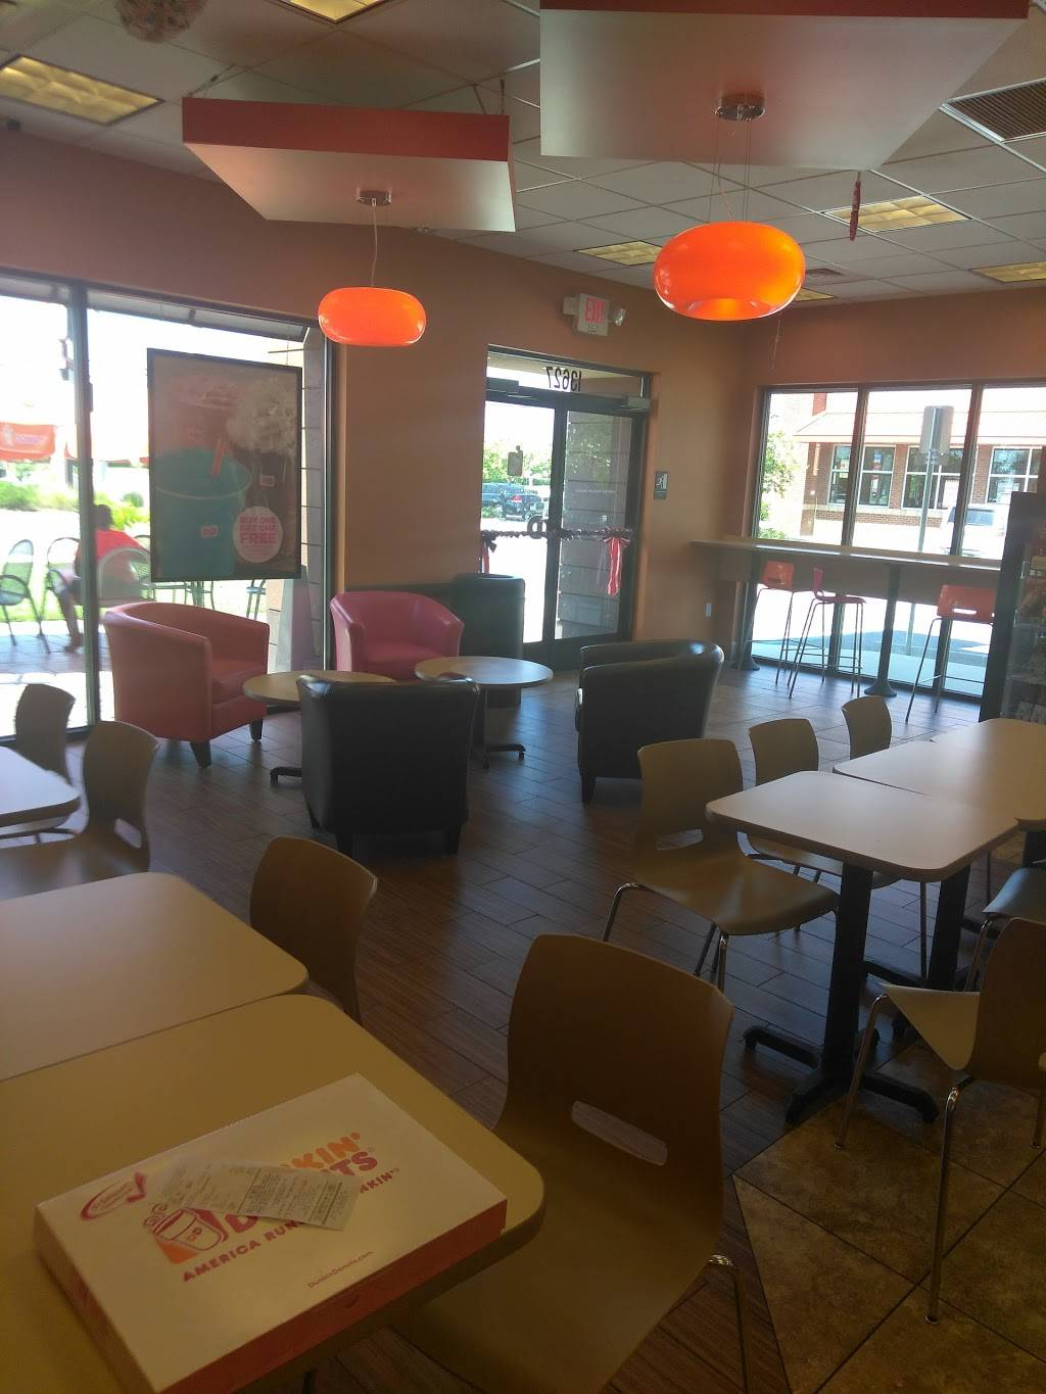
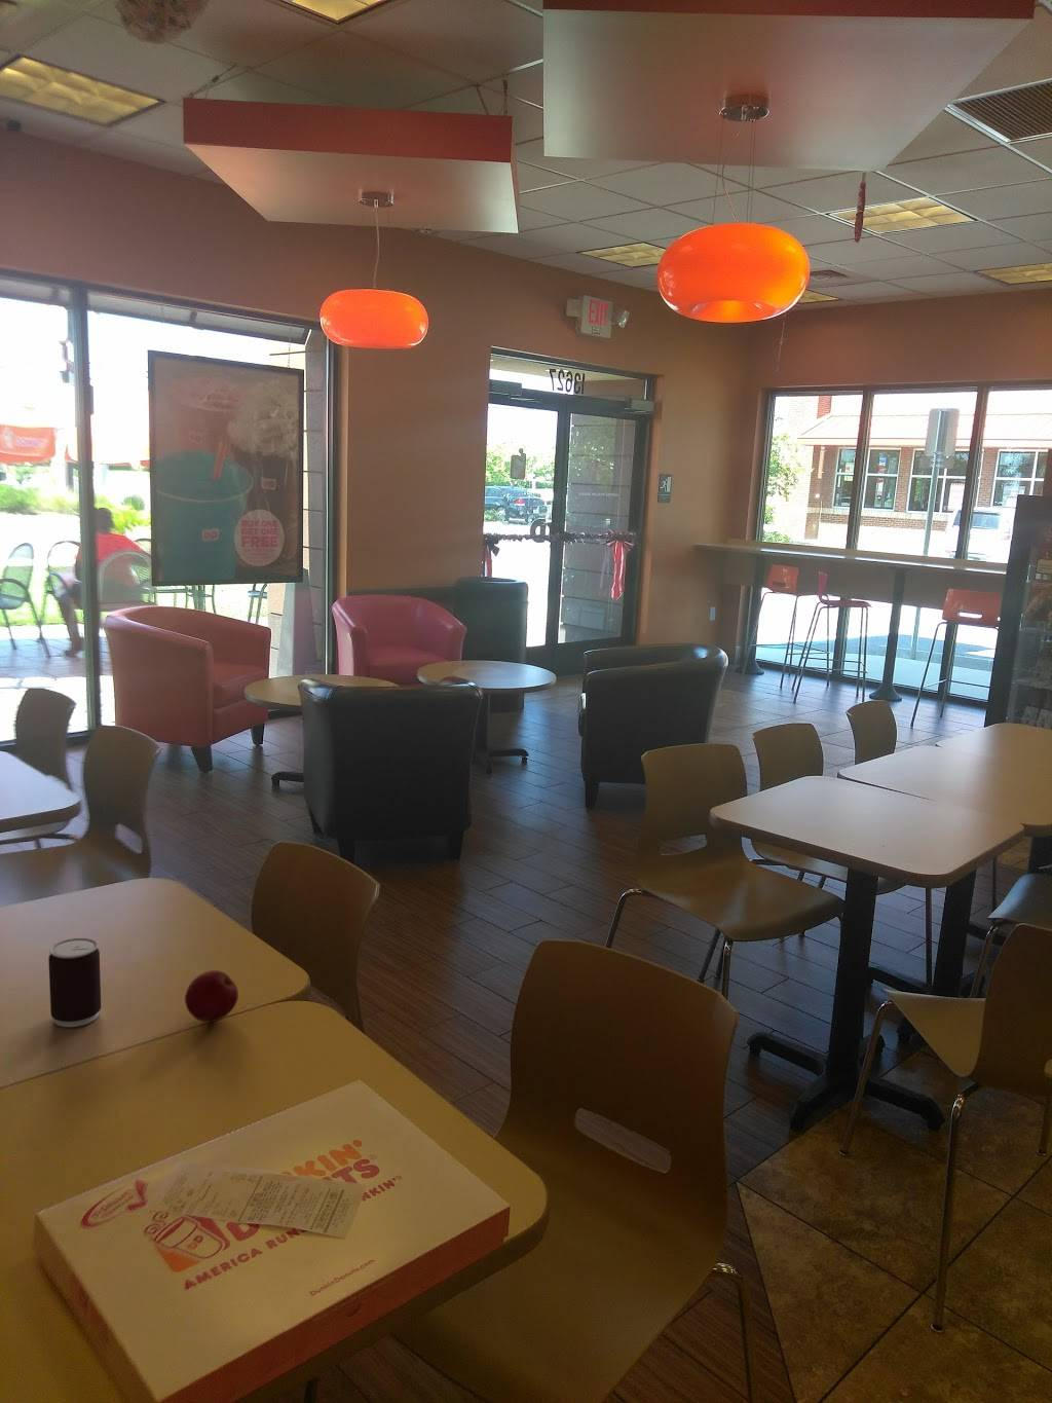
+ apple (212, 996)
+ beverage can (75, 982)
